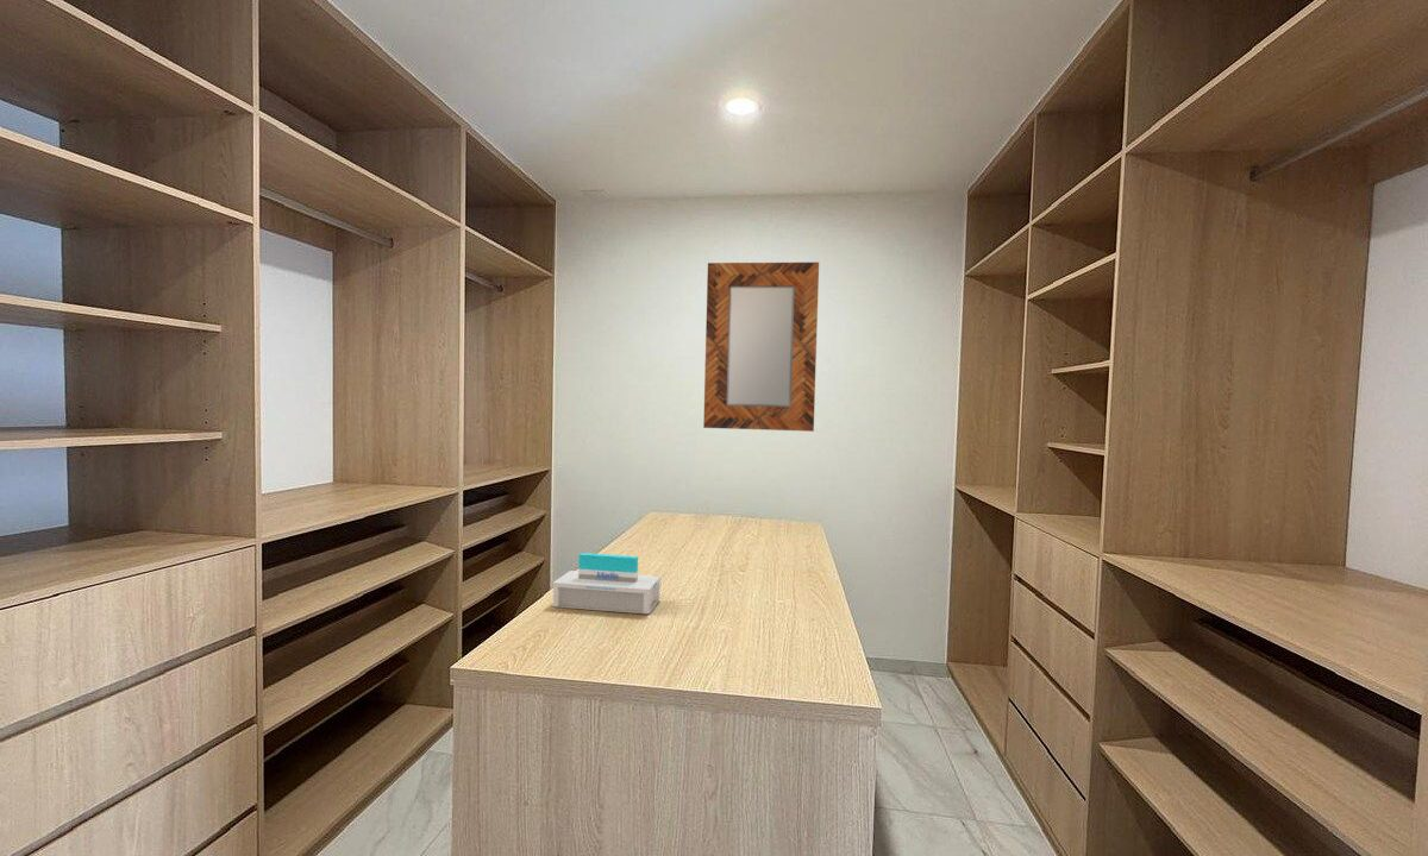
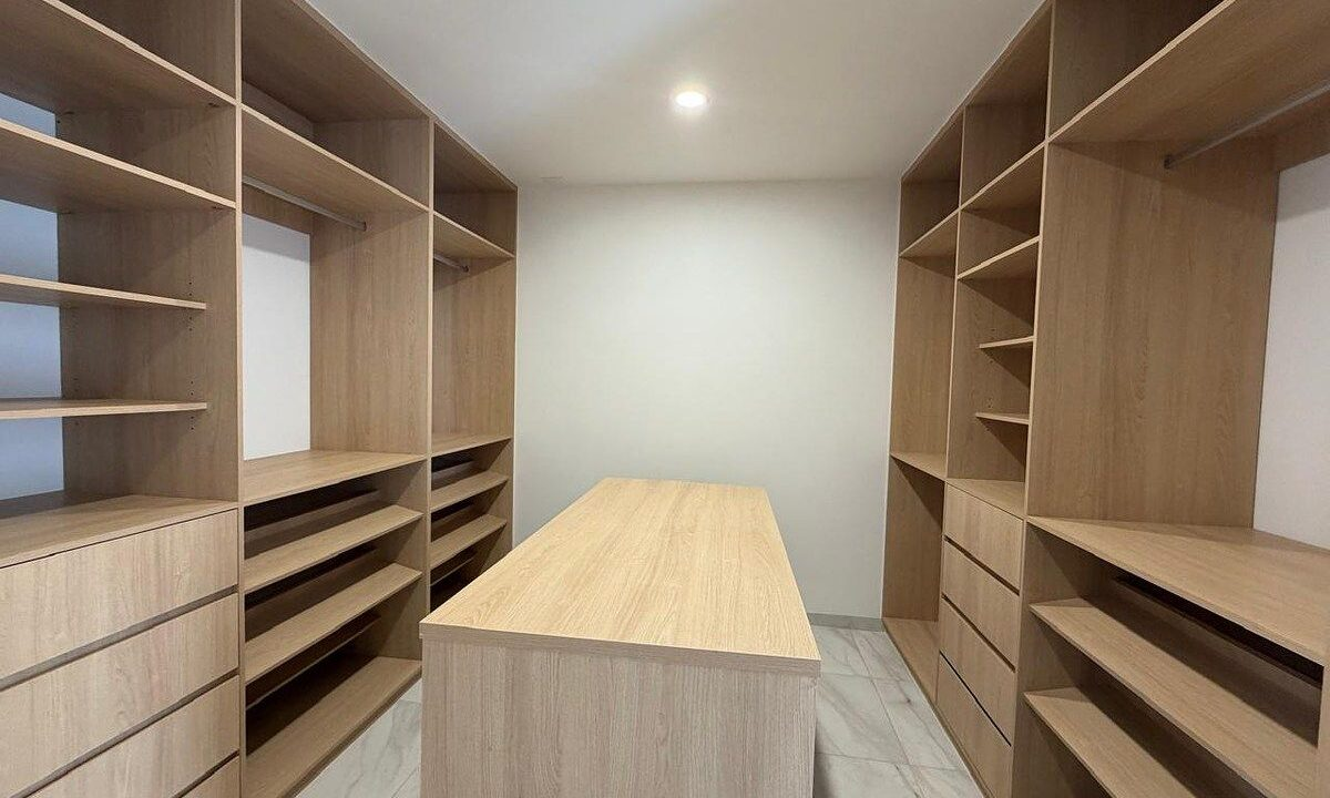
- home mirror (760, 346)
- tissue box (607, 579)
